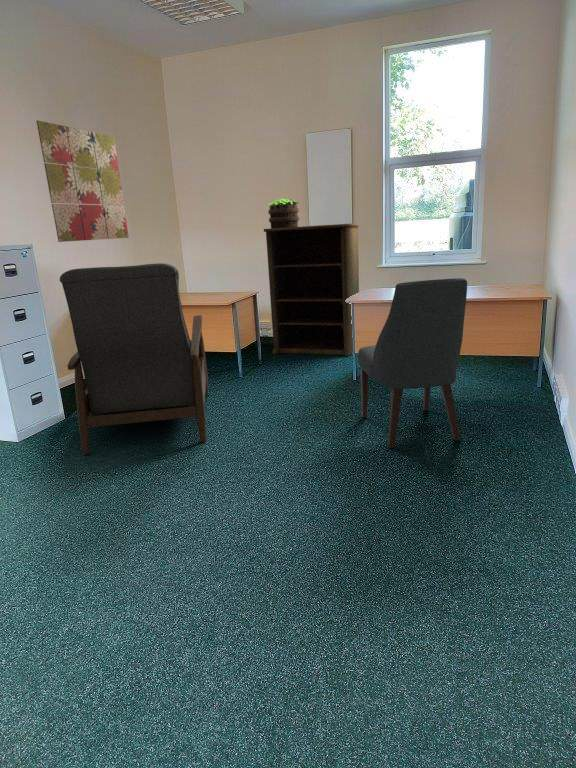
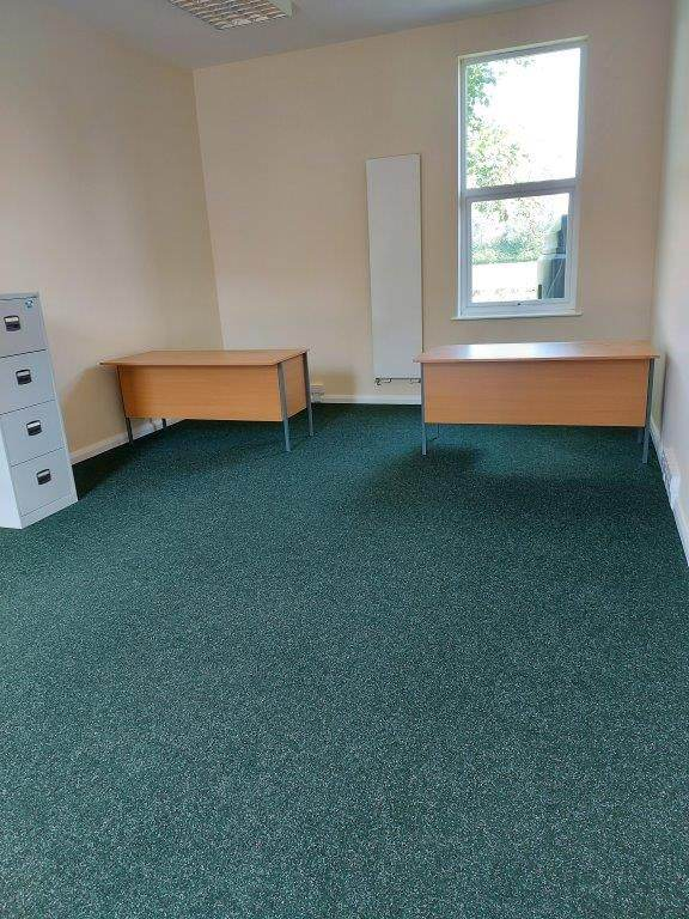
- potted plant (283, 212)
- shelving unit (314, 289)
- chair (412, 356)
- chair (143, 344)
- wall art (87, 185)
